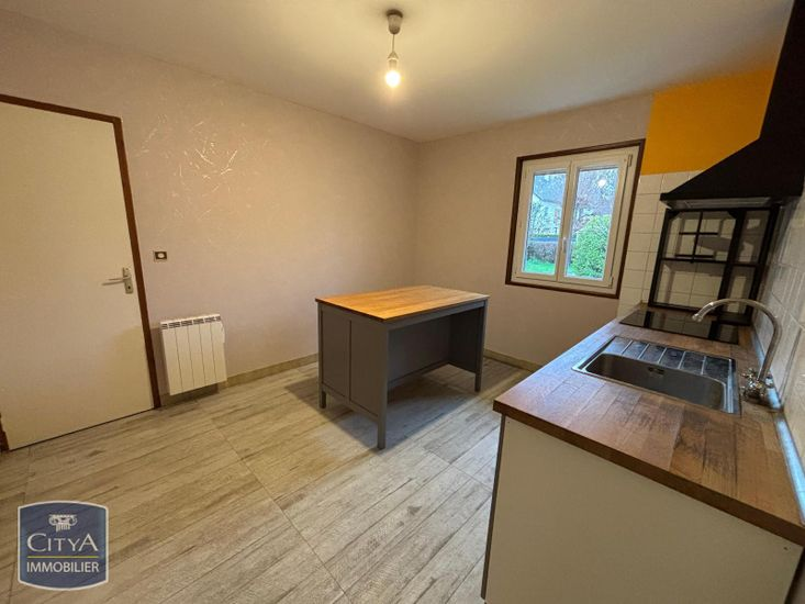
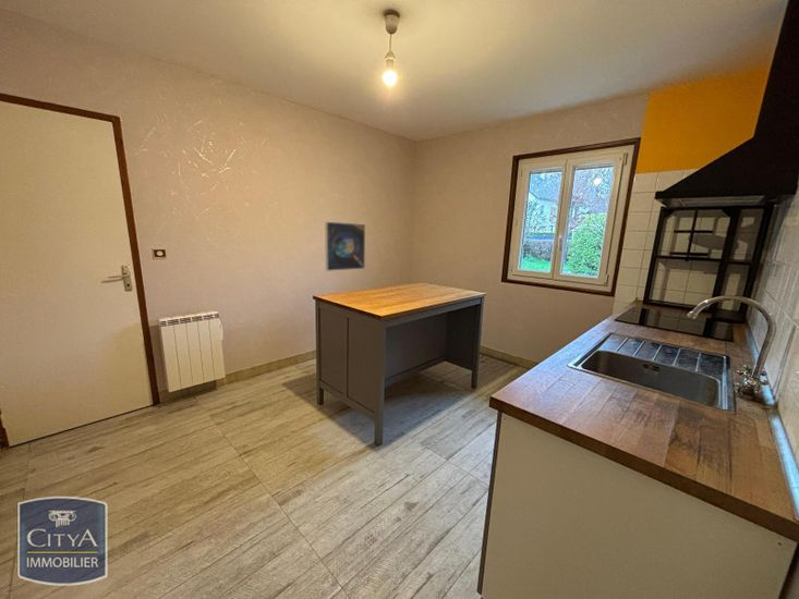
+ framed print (346, 246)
